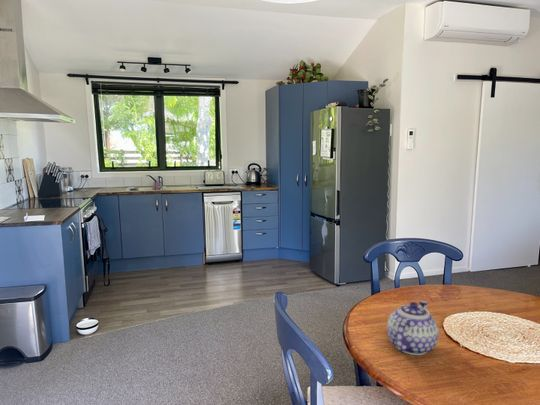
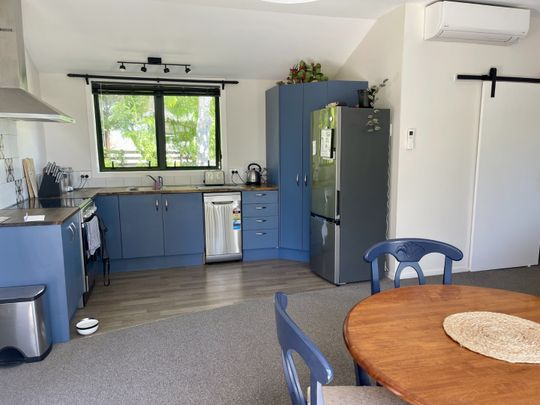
- teapot (412, 324)
